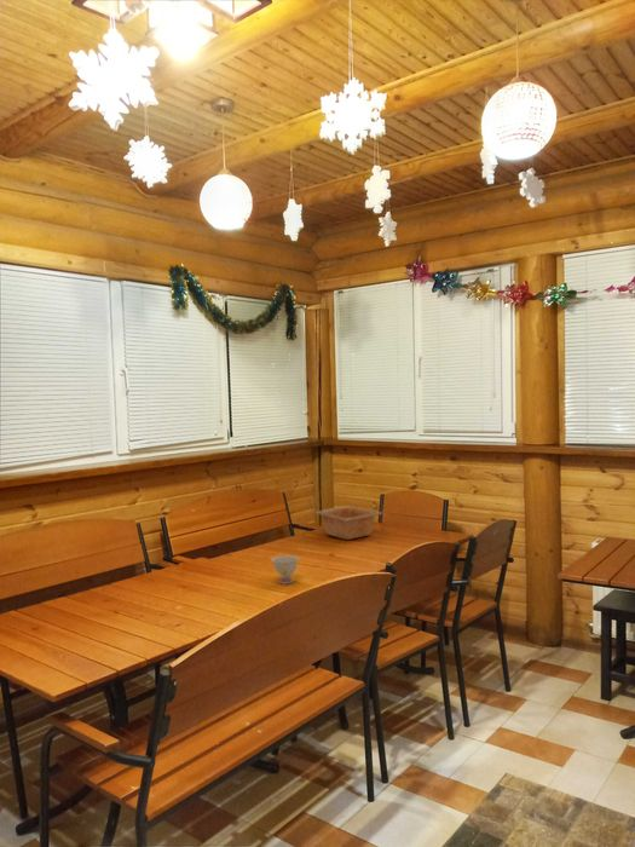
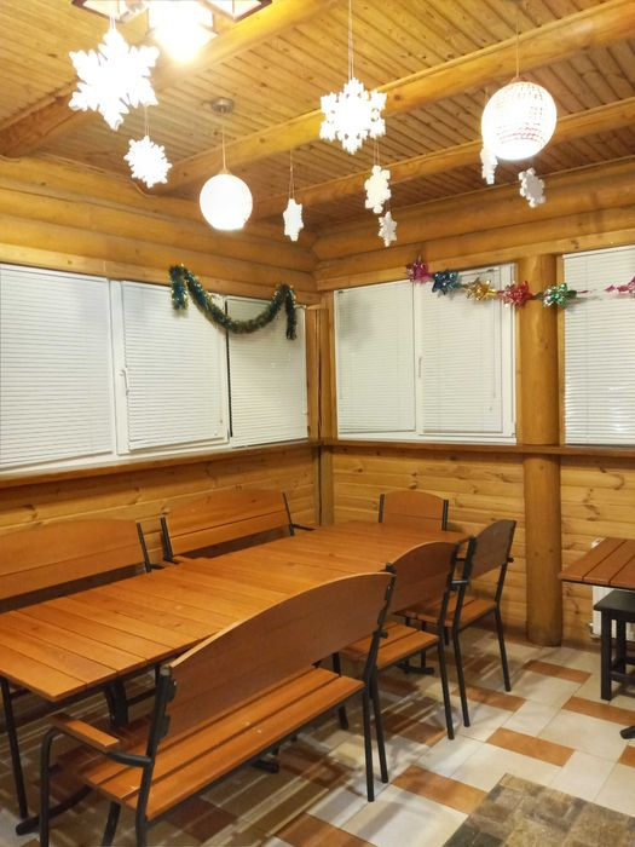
- teacup (285, 570)
- serving bowl (348, 523)
